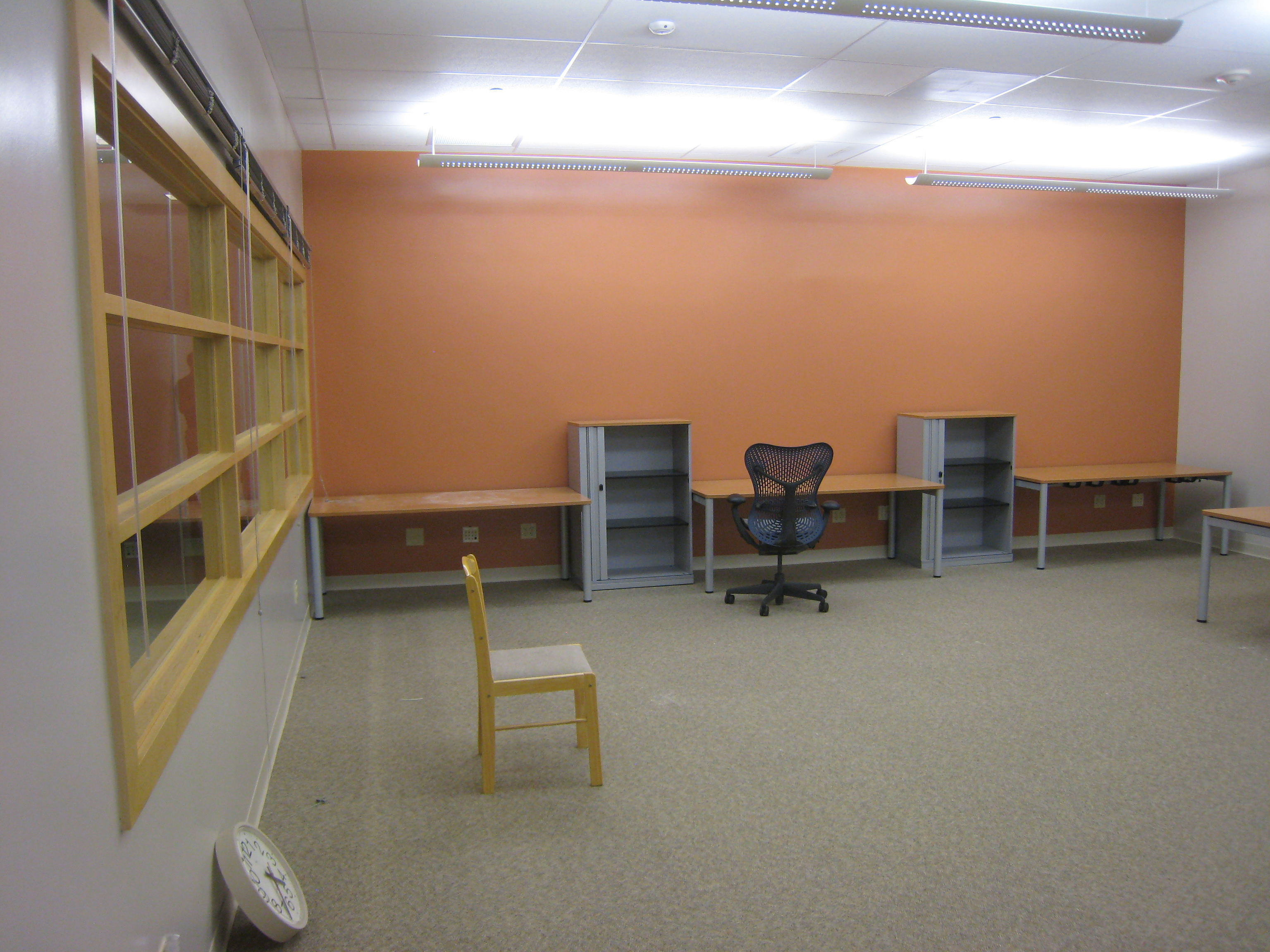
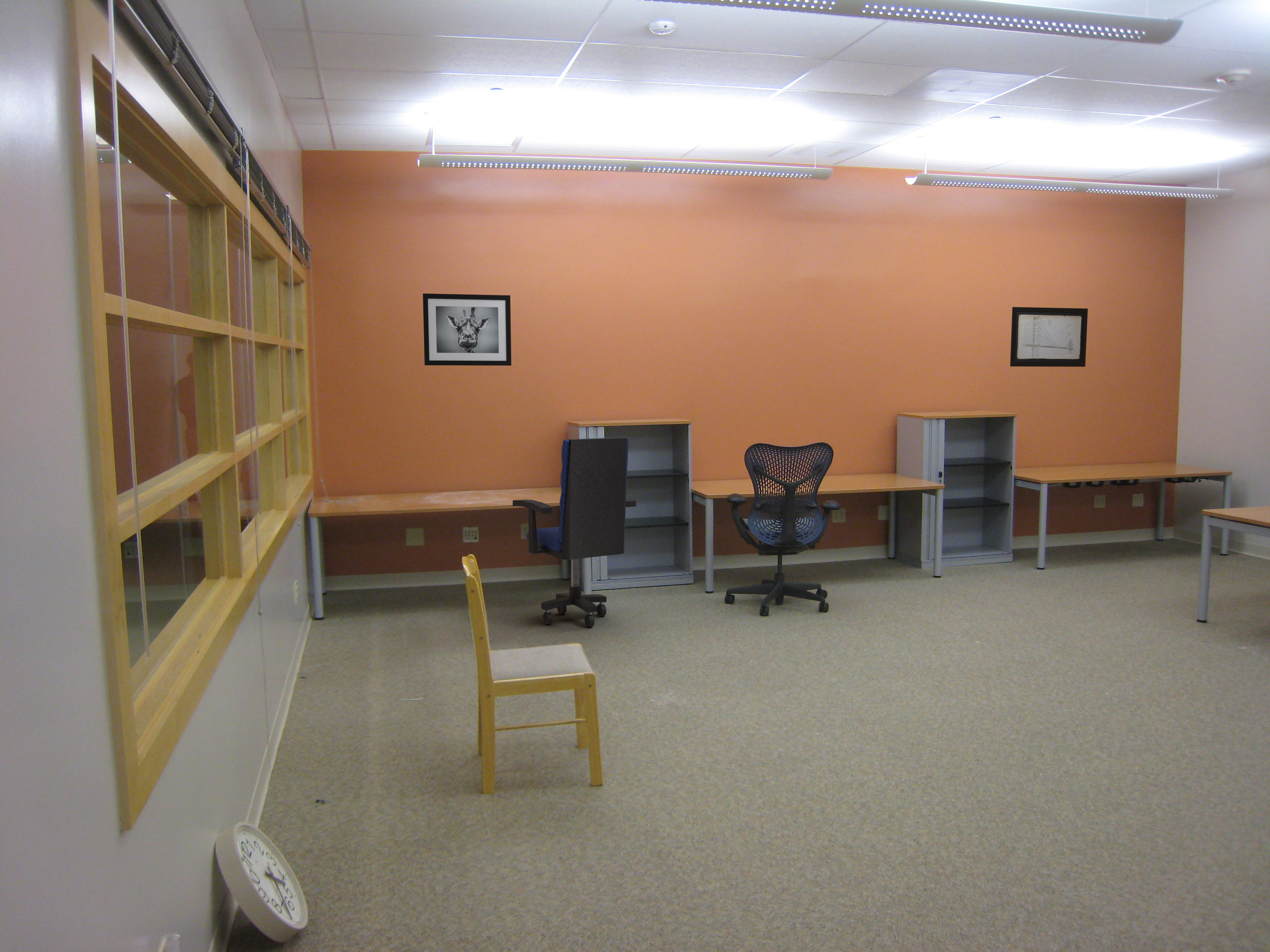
+ wall art (468, 330)
+ wall art (1049, 337)
+ office chair (578, 530)
